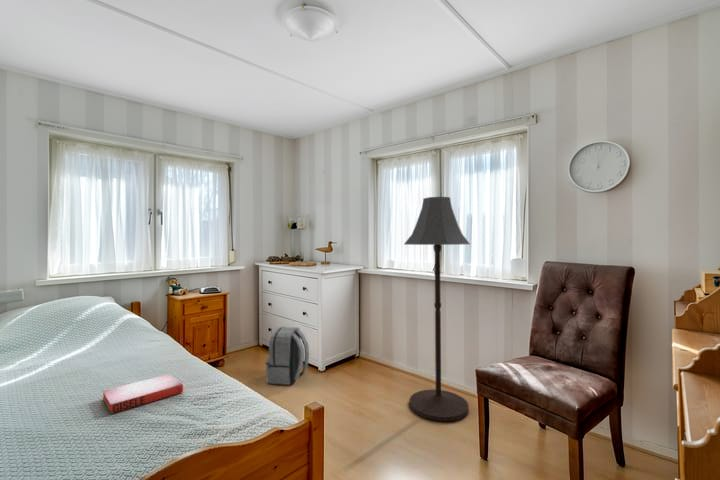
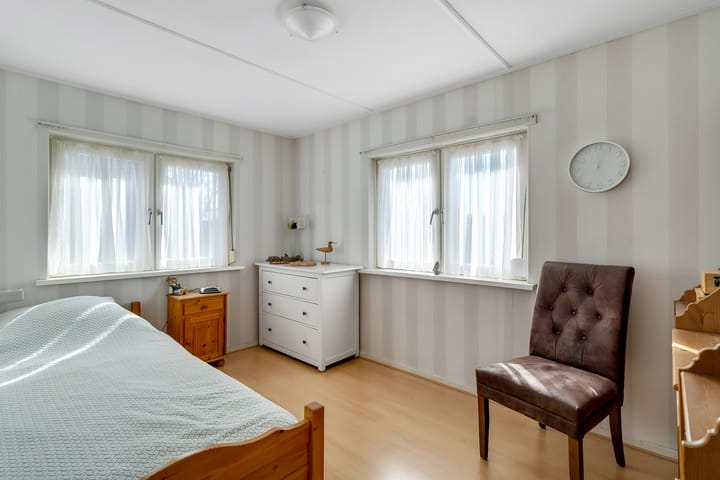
- hardback book (143, 391)
- floor lamp (437, 302)
- backpack (288, 352)
